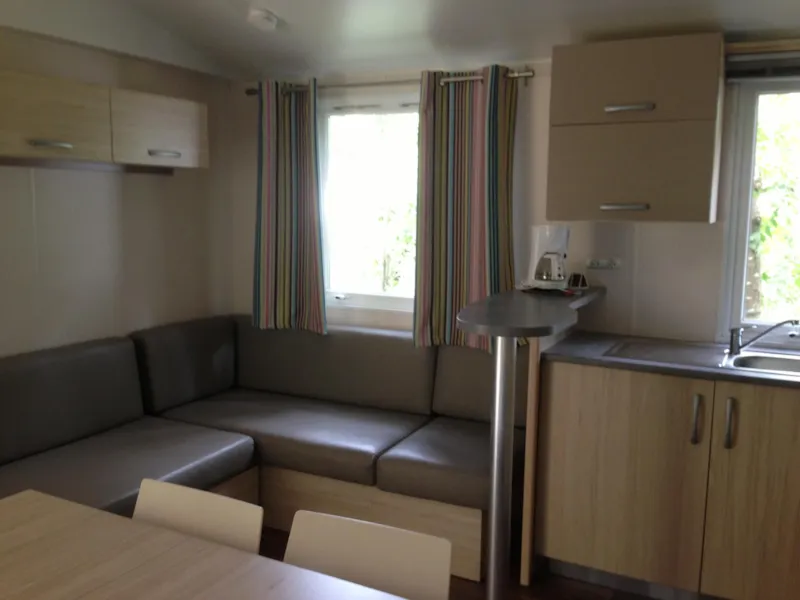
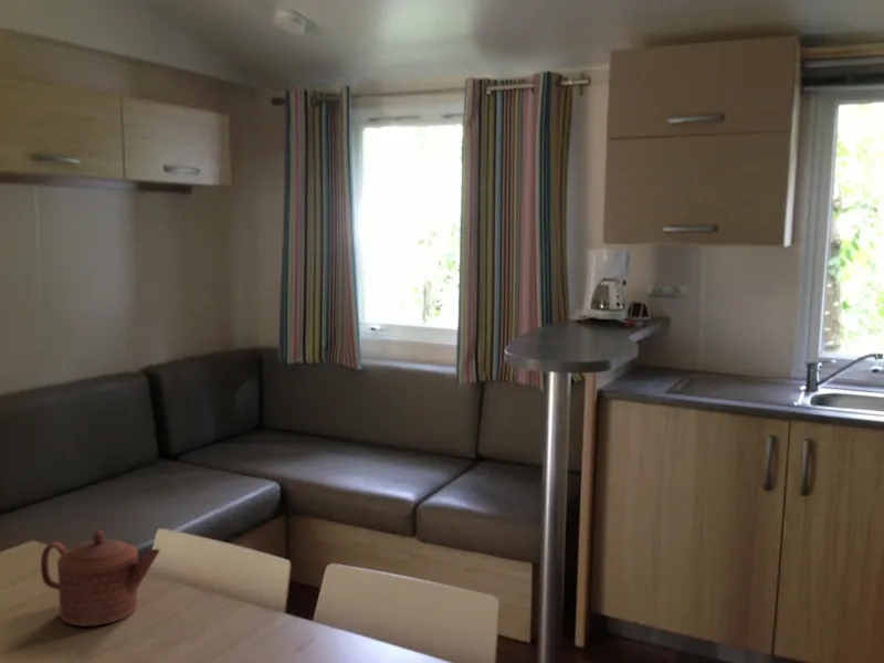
+ teapot (98, 570)
